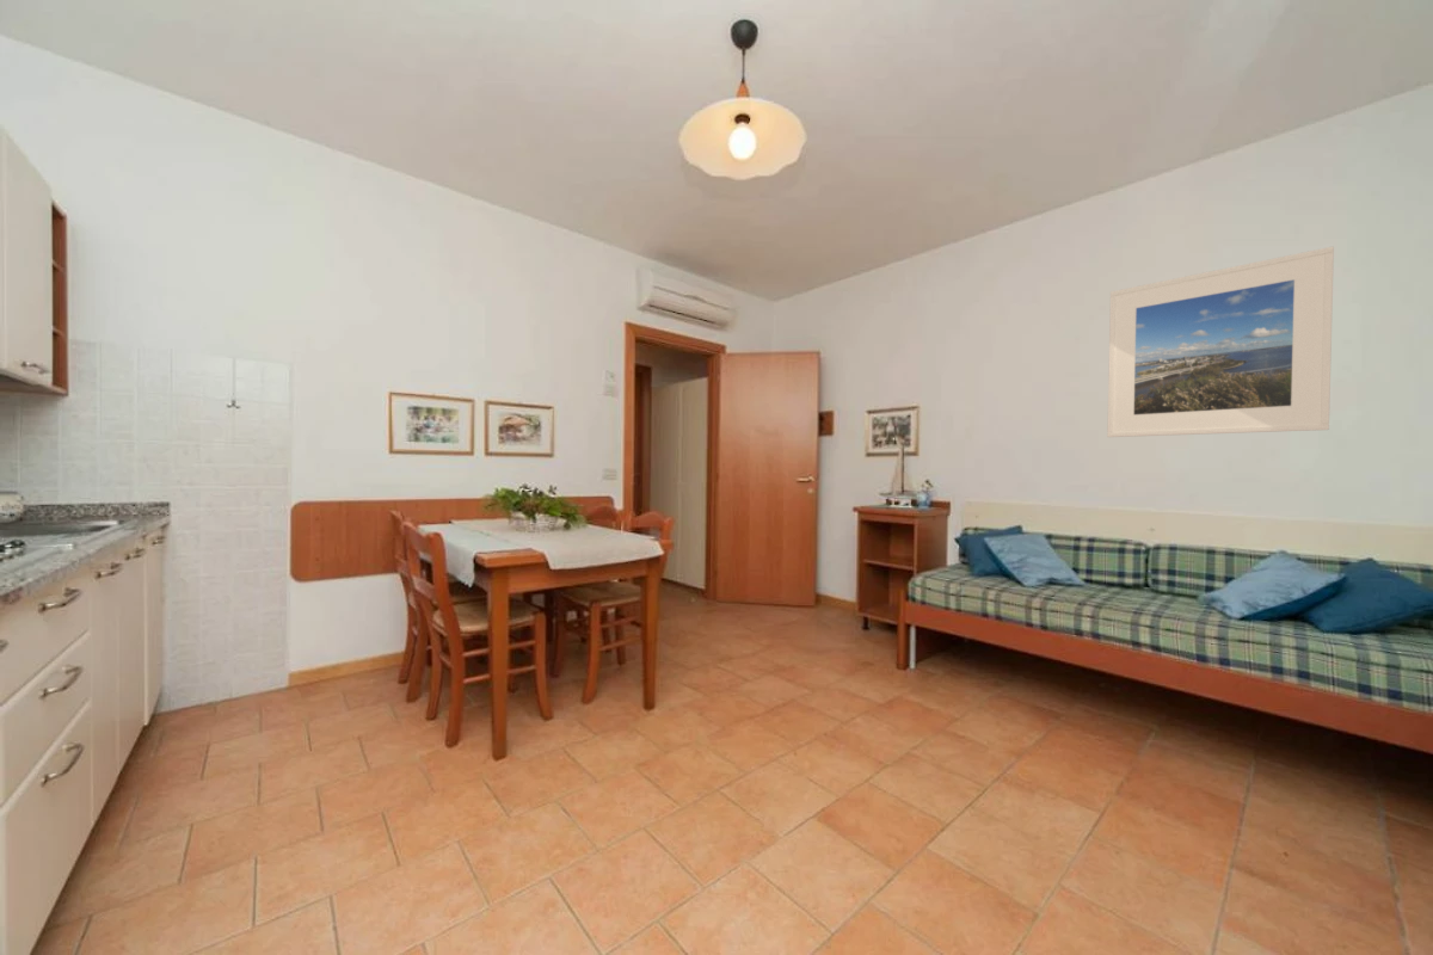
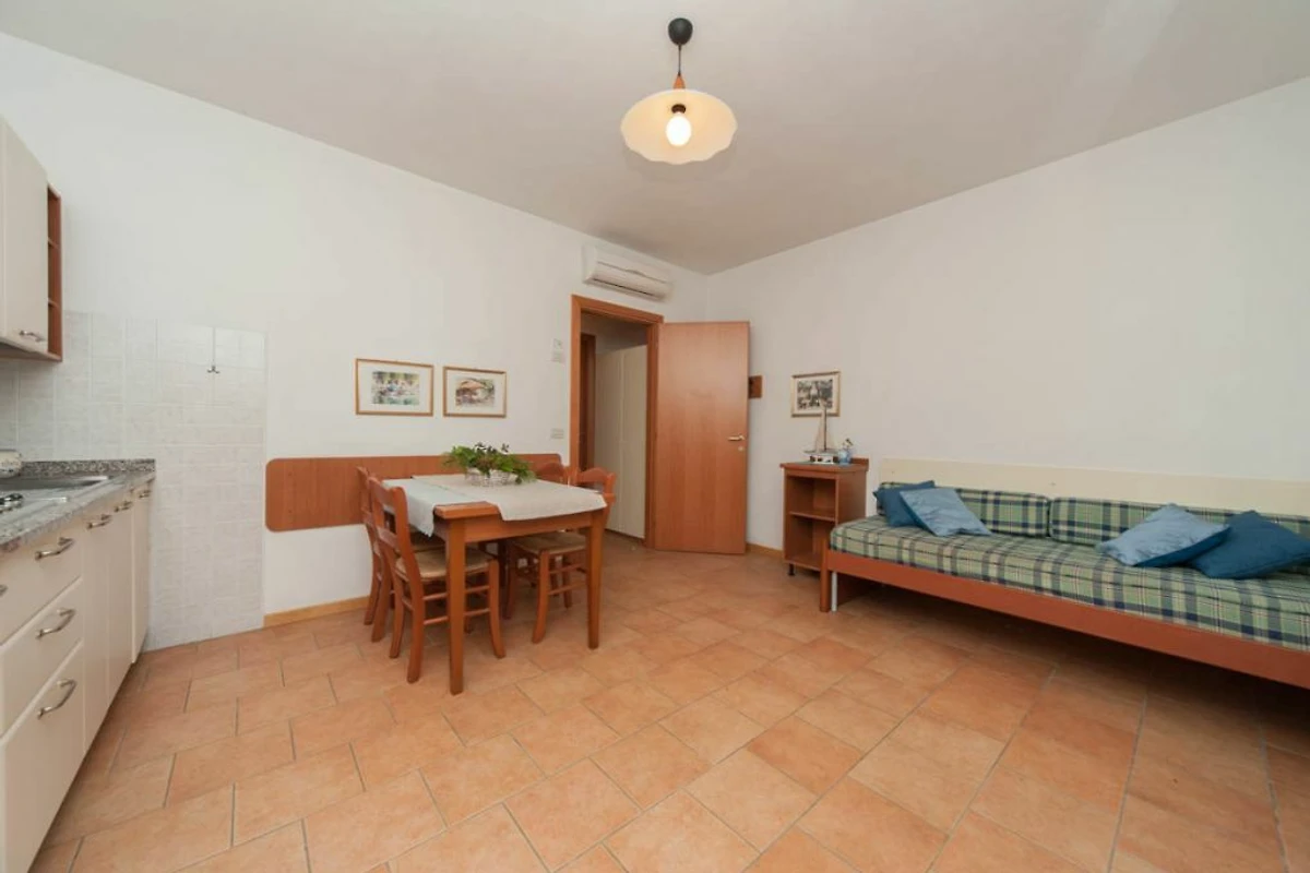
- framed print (1207, 352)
